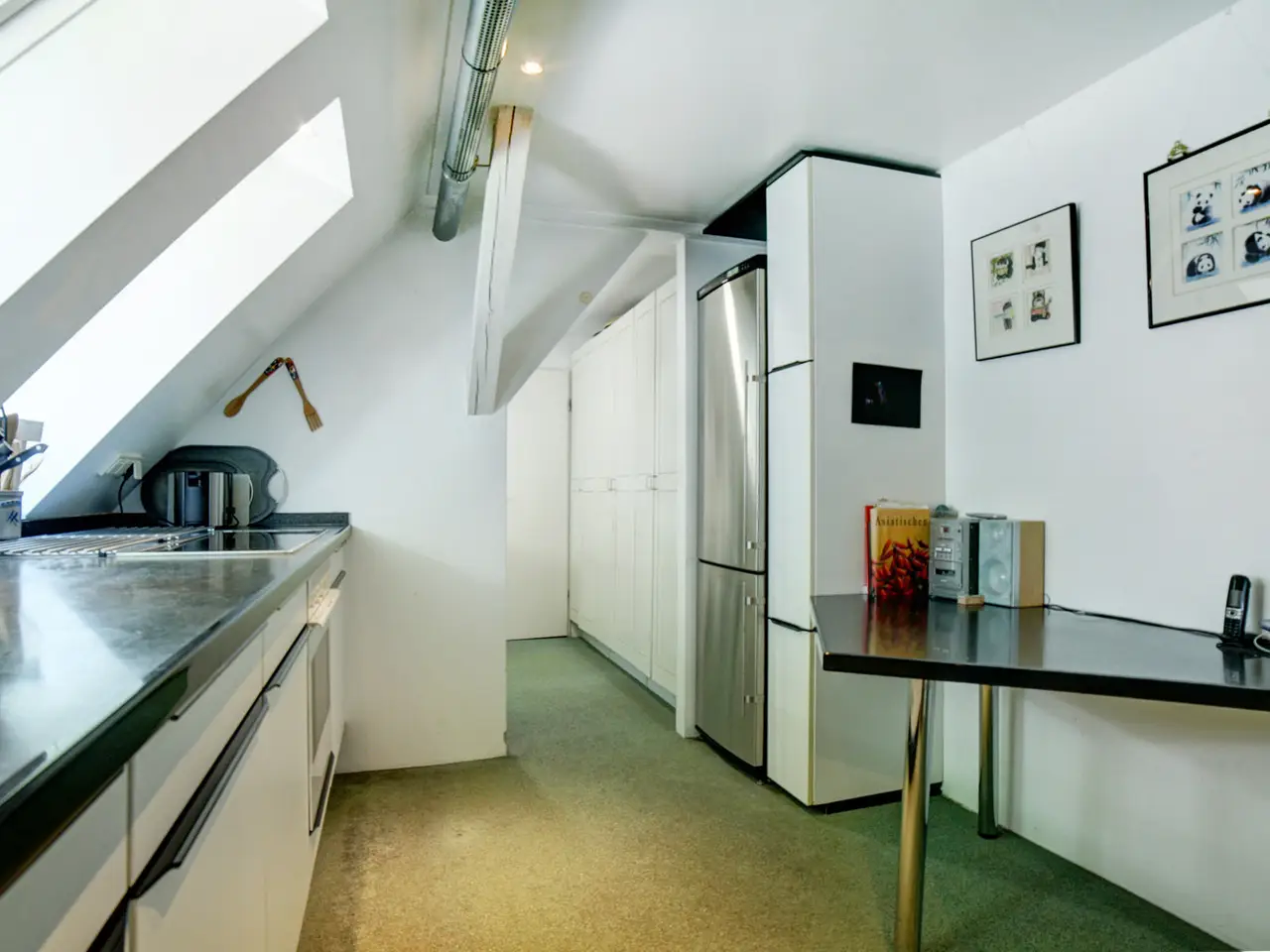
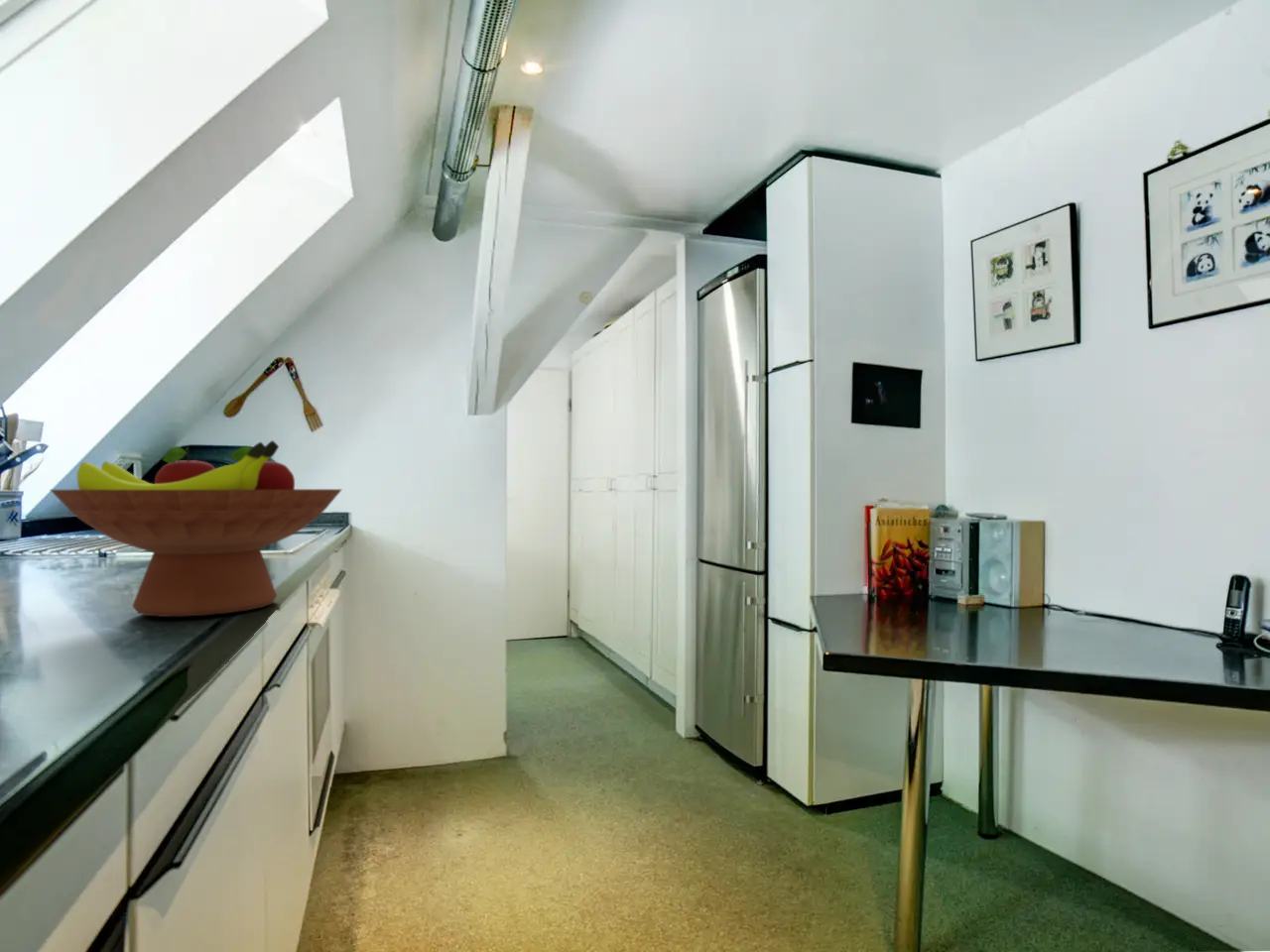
+ fruit bowl (208, 525)
